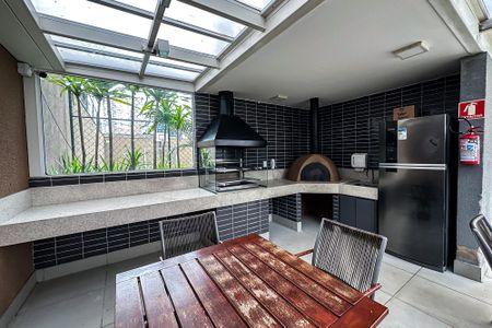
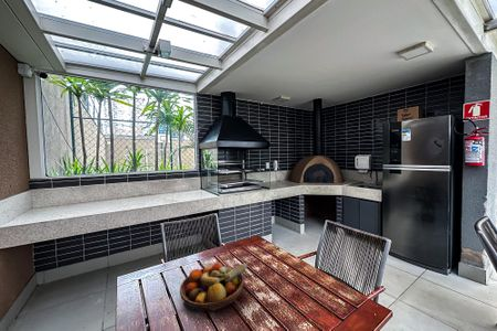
+ fruit bowl (213, 279)
